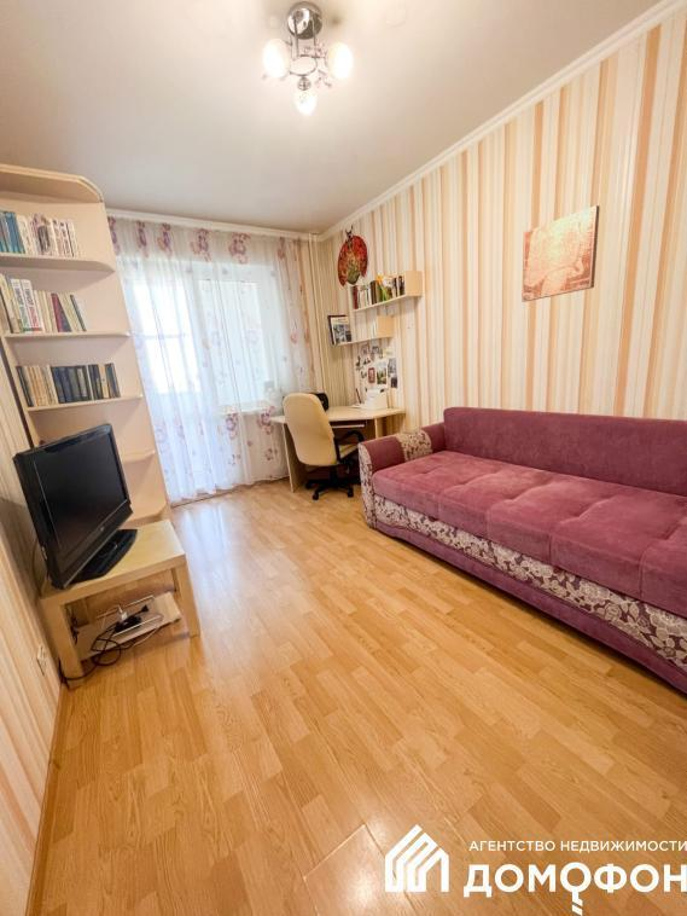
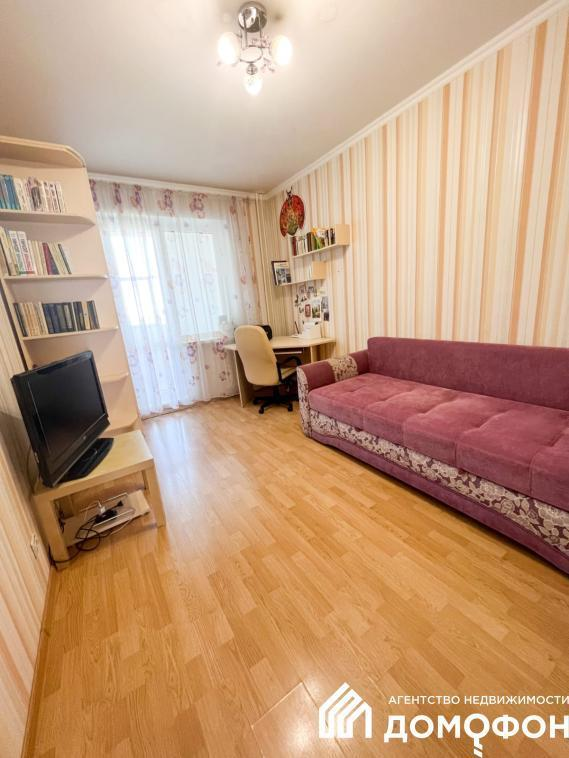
- wall art (557, 257)
